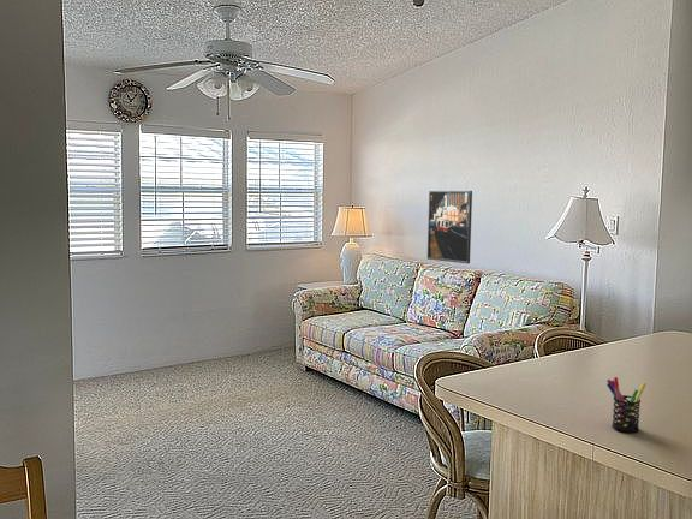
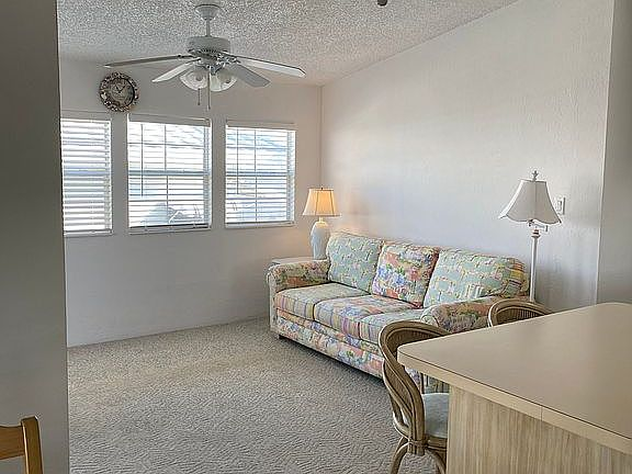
- pen holder (626, 404)
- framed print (448, 226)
